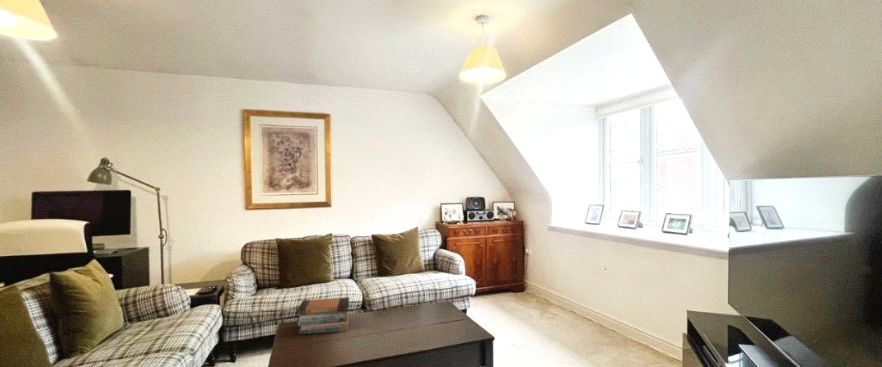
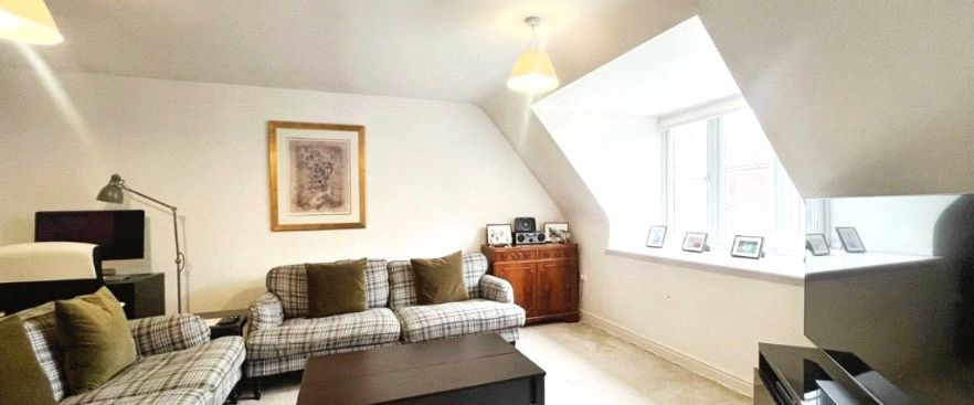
- book stack (324, 315)
